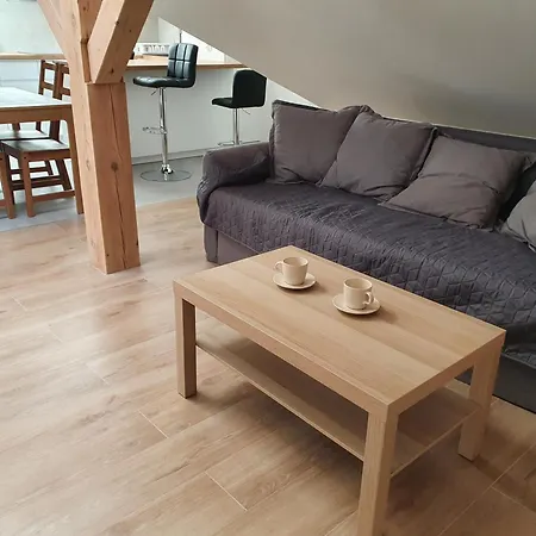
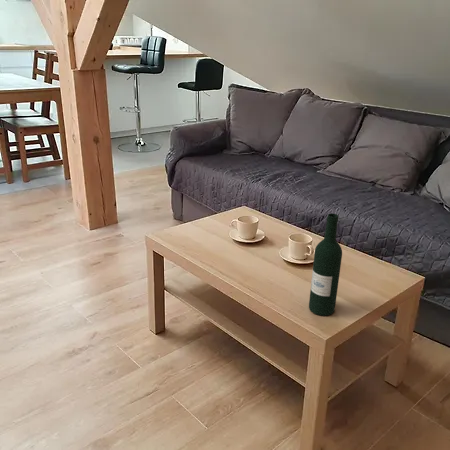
+ wine bottle (327, 264)
